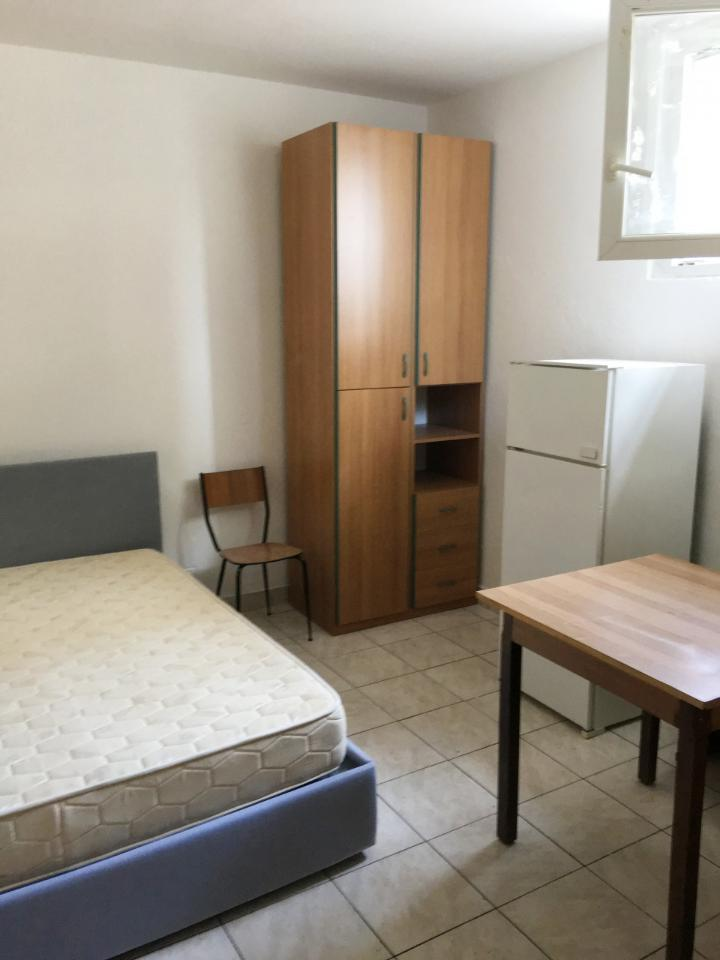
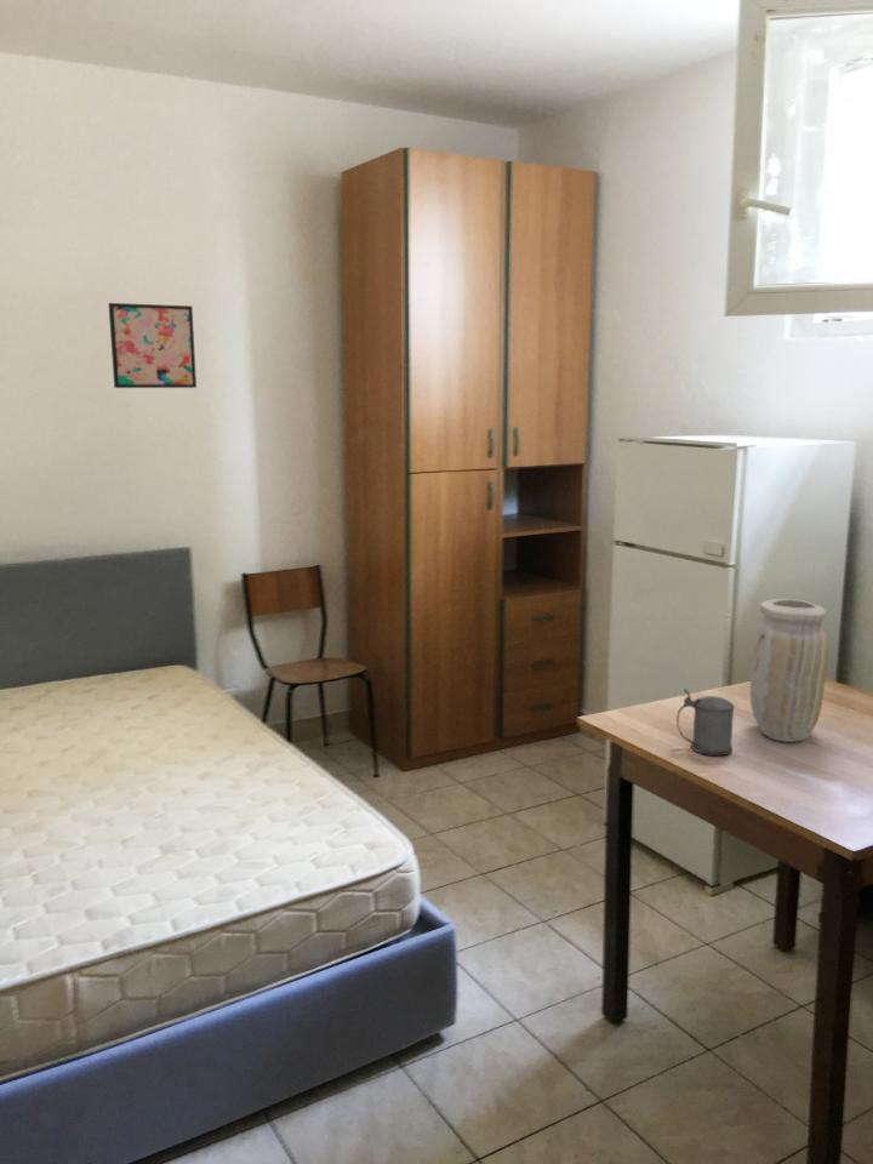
+ beer stein (704, 719)
+ wall art (153, 346)
+ vase (788, 669)
